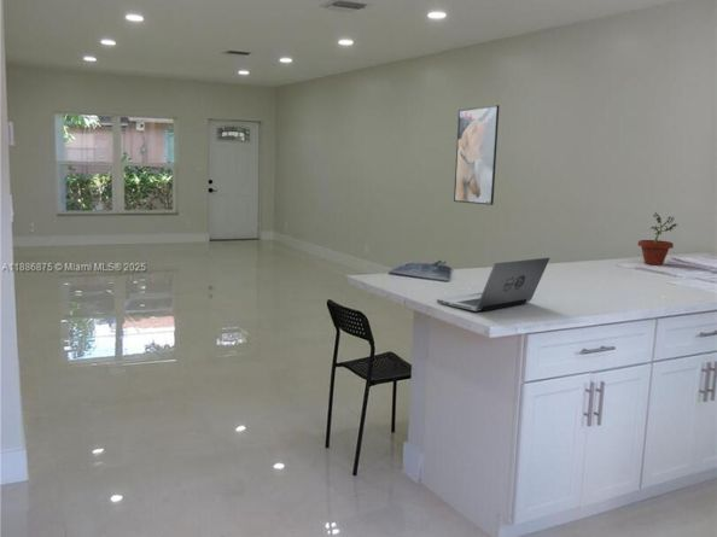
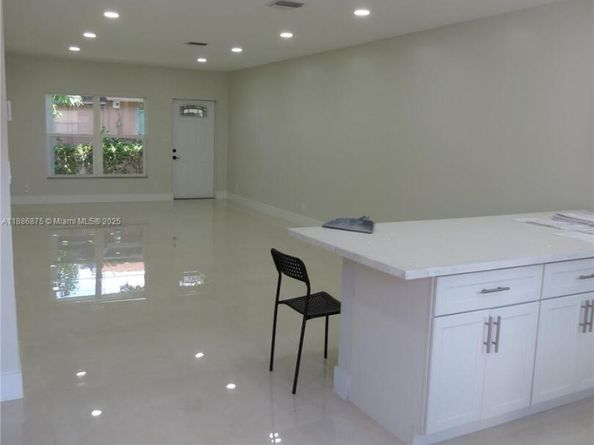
- potted plant (657, 238)
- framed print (474, 156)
- laptop (492, 280)
